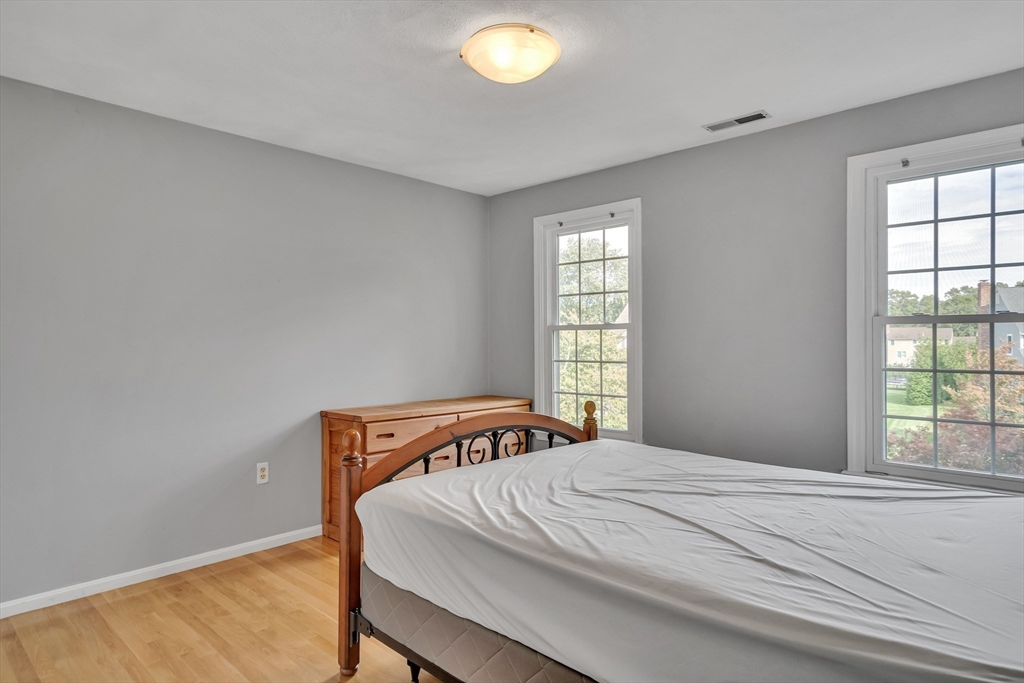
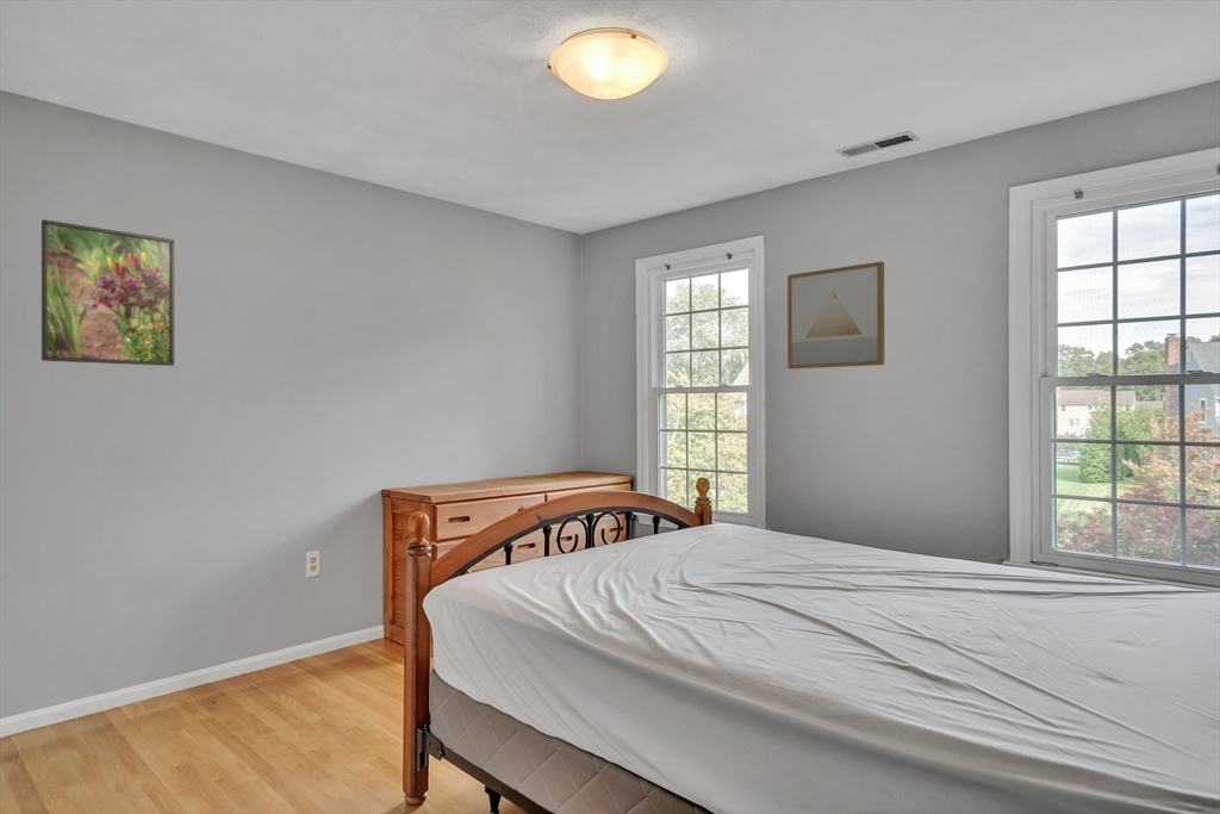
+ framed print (111, 297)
+ wall art (833, 317)
